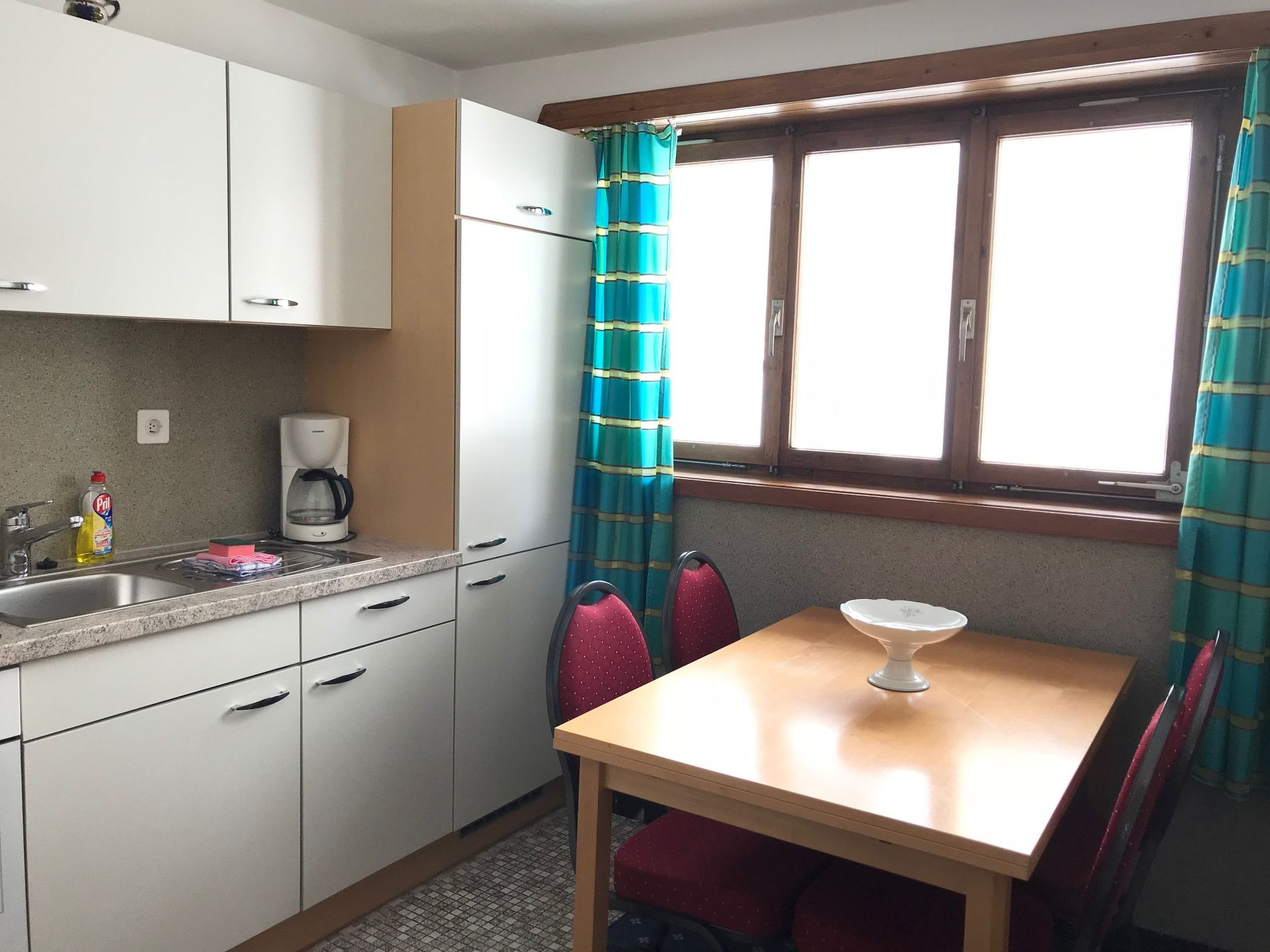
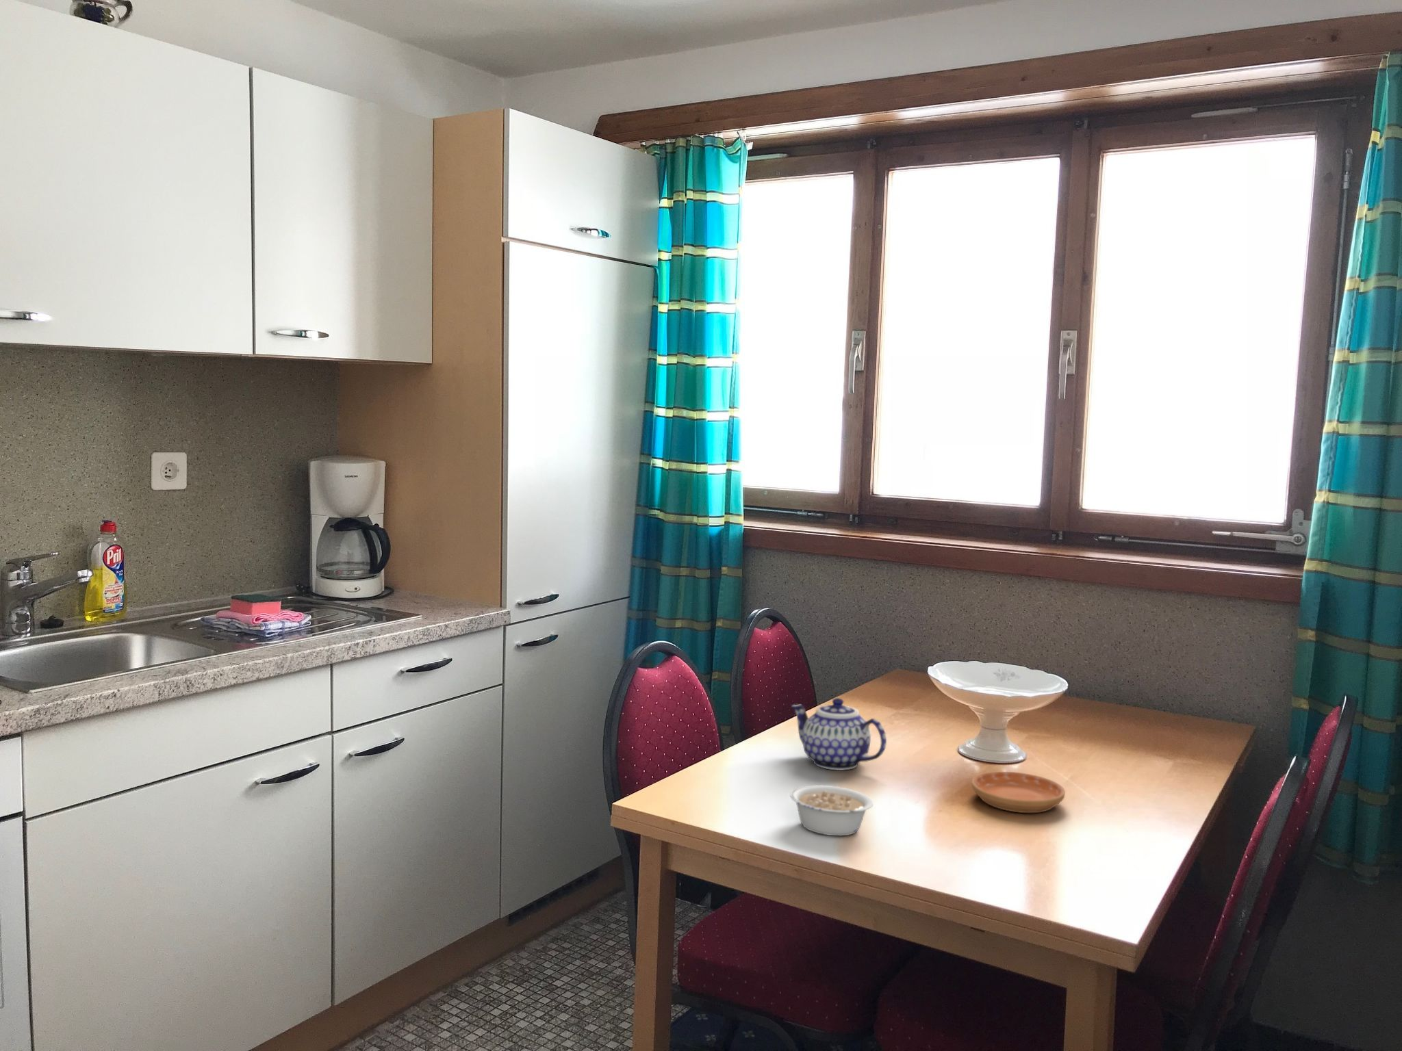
+ teapot (836, 731)
+ legume (833, 809)
+ saucer (1017, 793)
